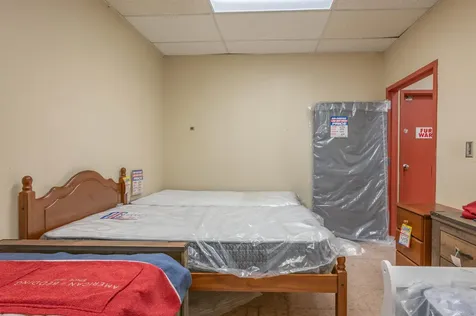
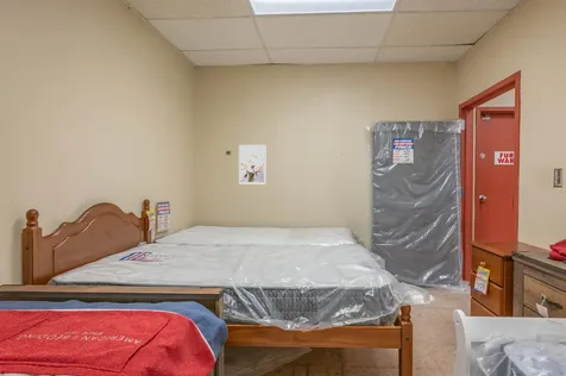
+ wall art (252, 164)
